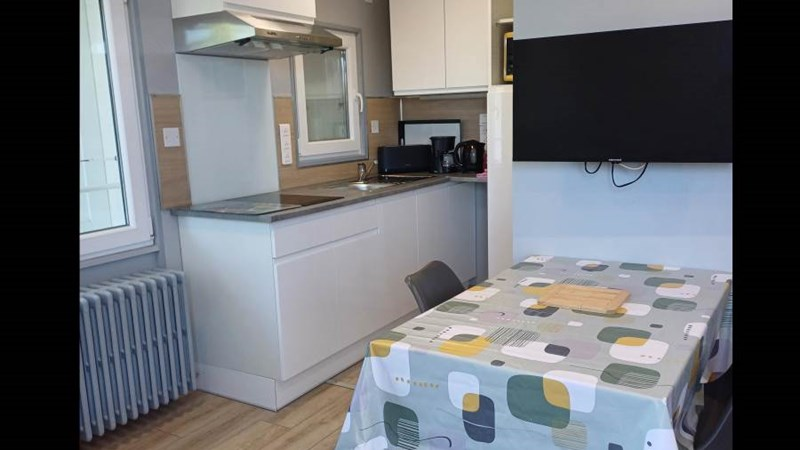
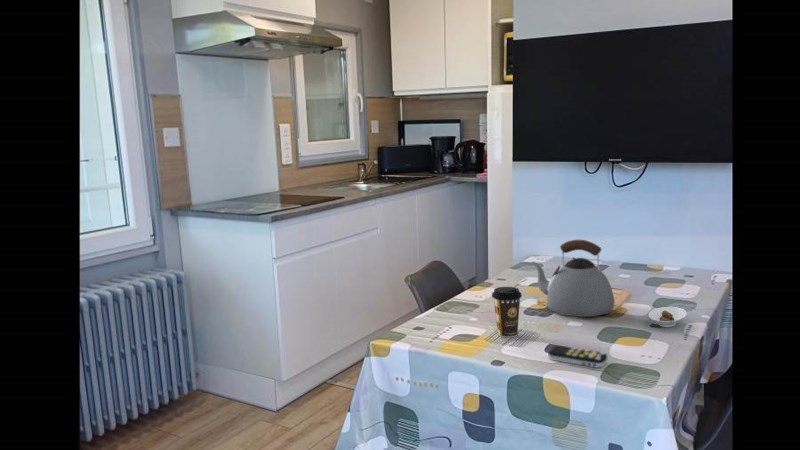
+ kettle (570, 273)
+ saucer (667, 317)
+ remote control (577, 355)
+ coffee cup (507, 312)
